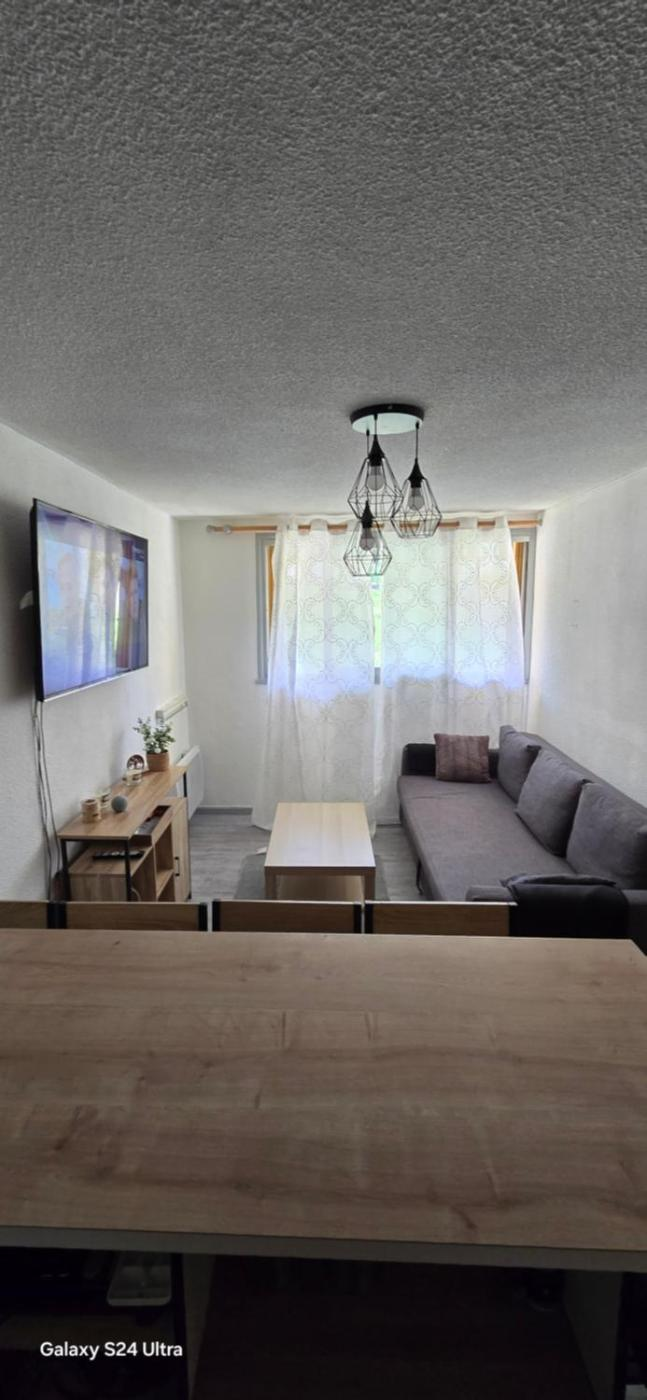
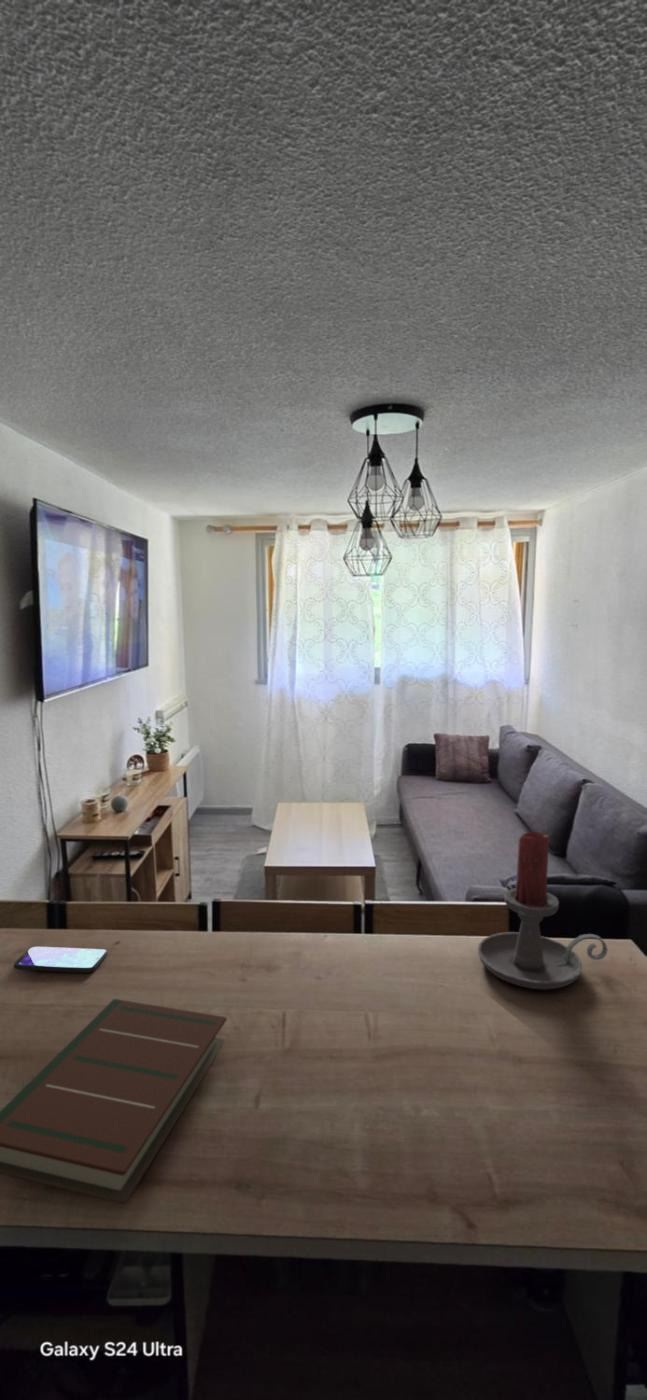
+ candle holder (545, 899)
+ book (117, 1082)
+ smartphone (61, 959)
